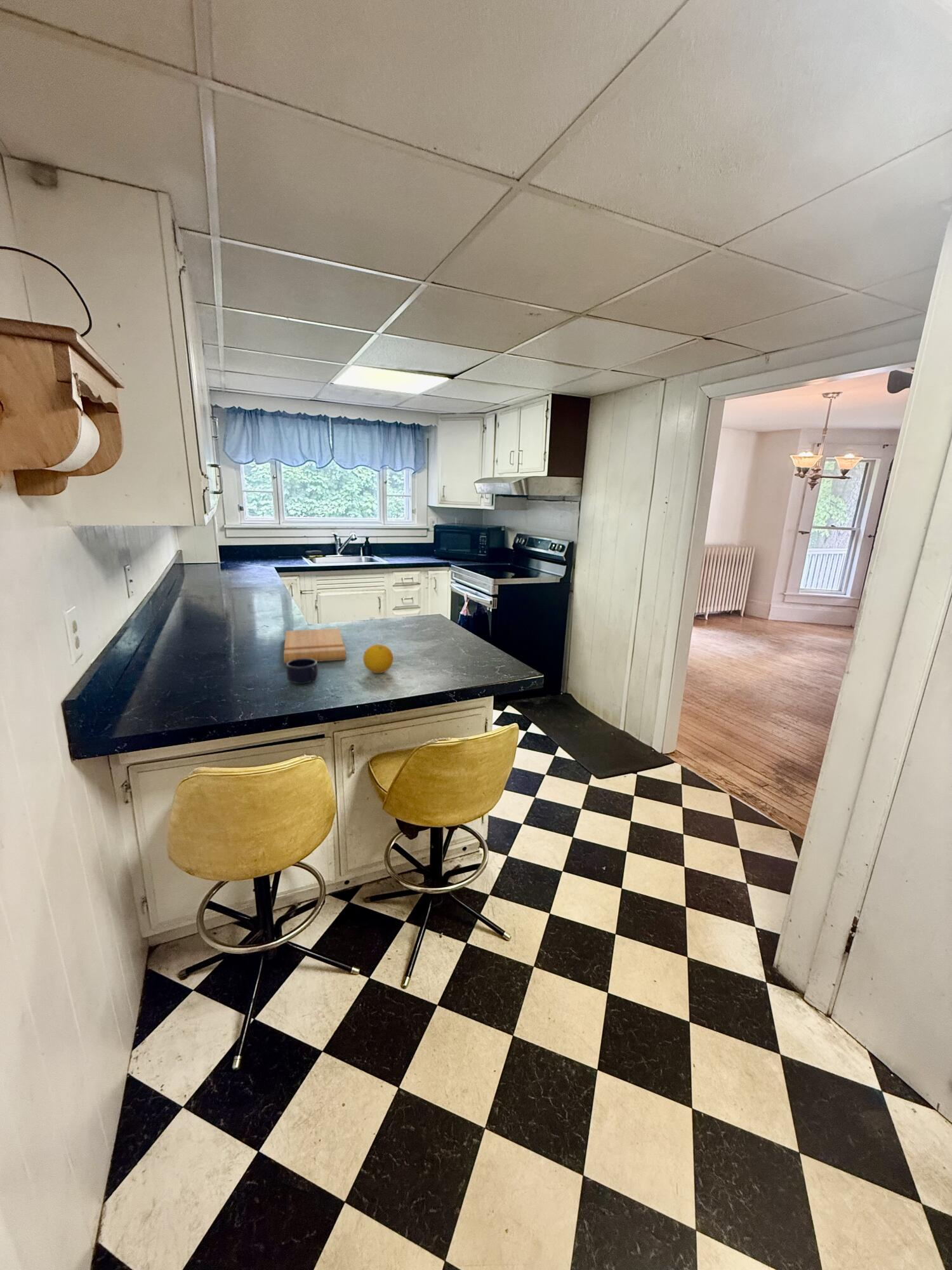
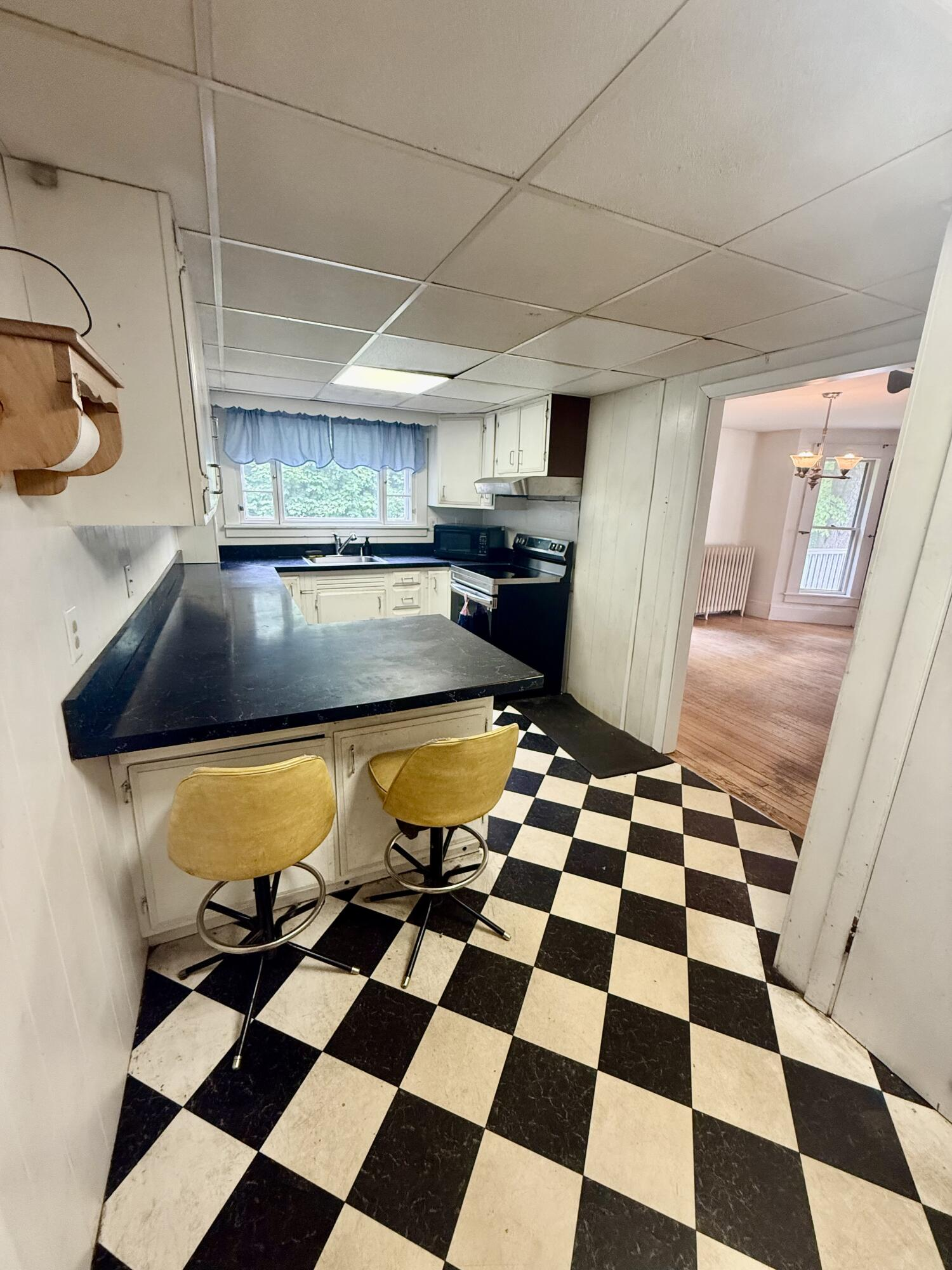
- mug (304, 672)
- fruit (378, 658)
- cutting board (314, 644)
